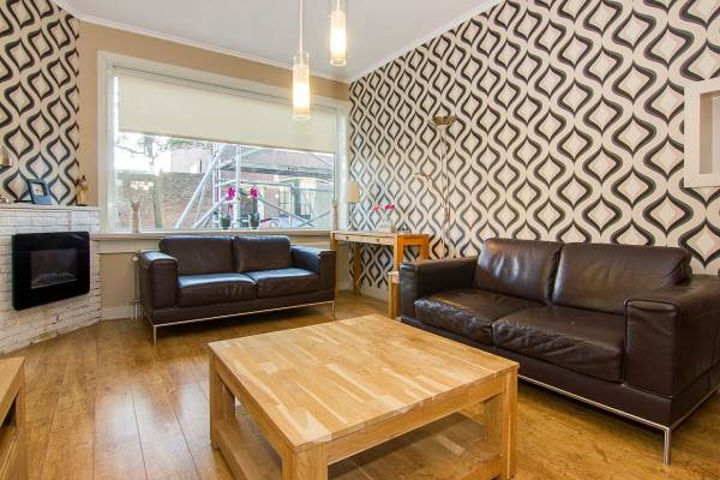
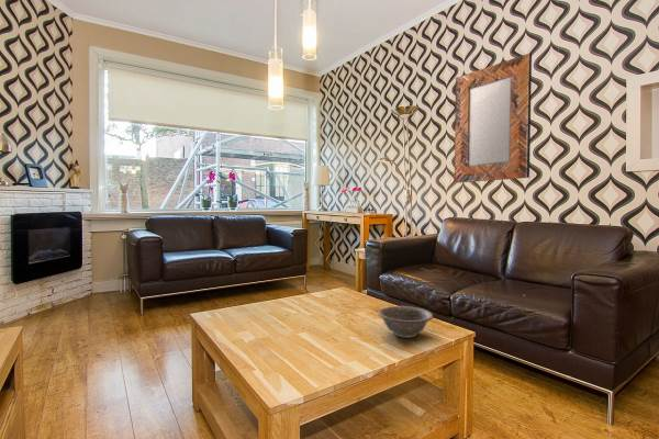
+ home mirror (489, 123)
+ decorative bowl (404, 323)
